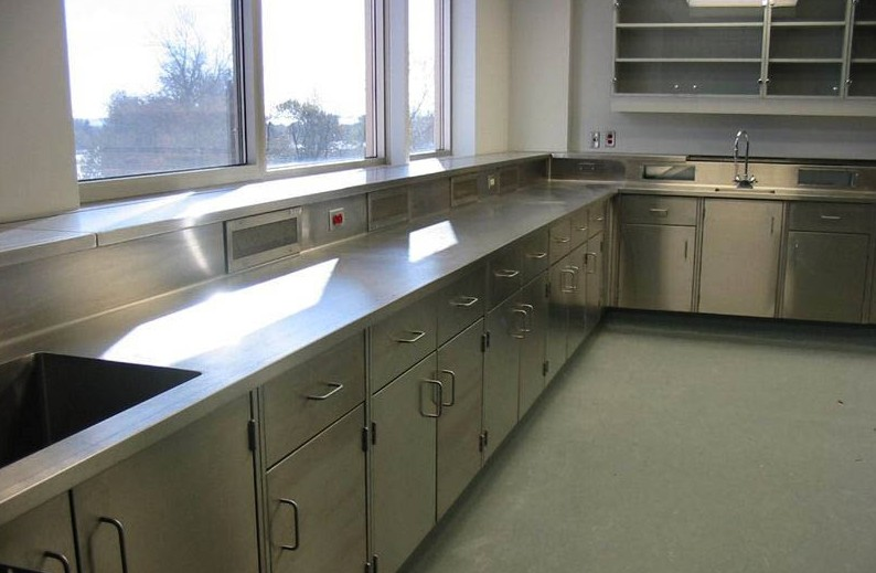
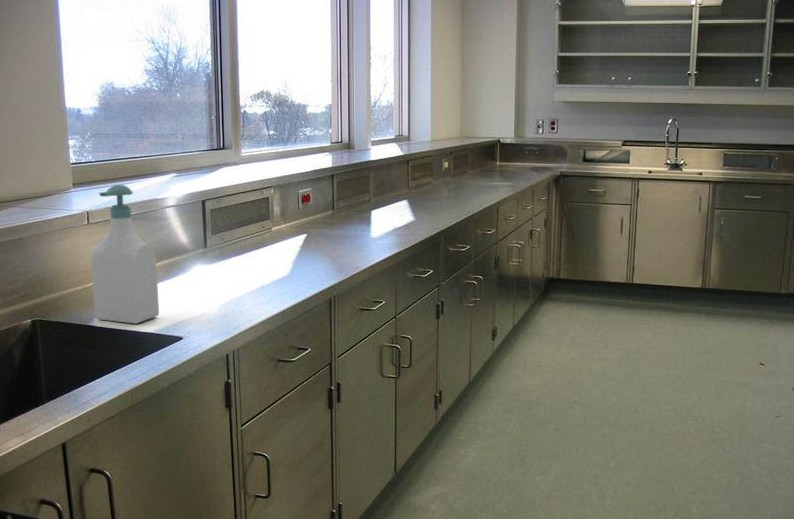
+ soap bottle (120, 252)
